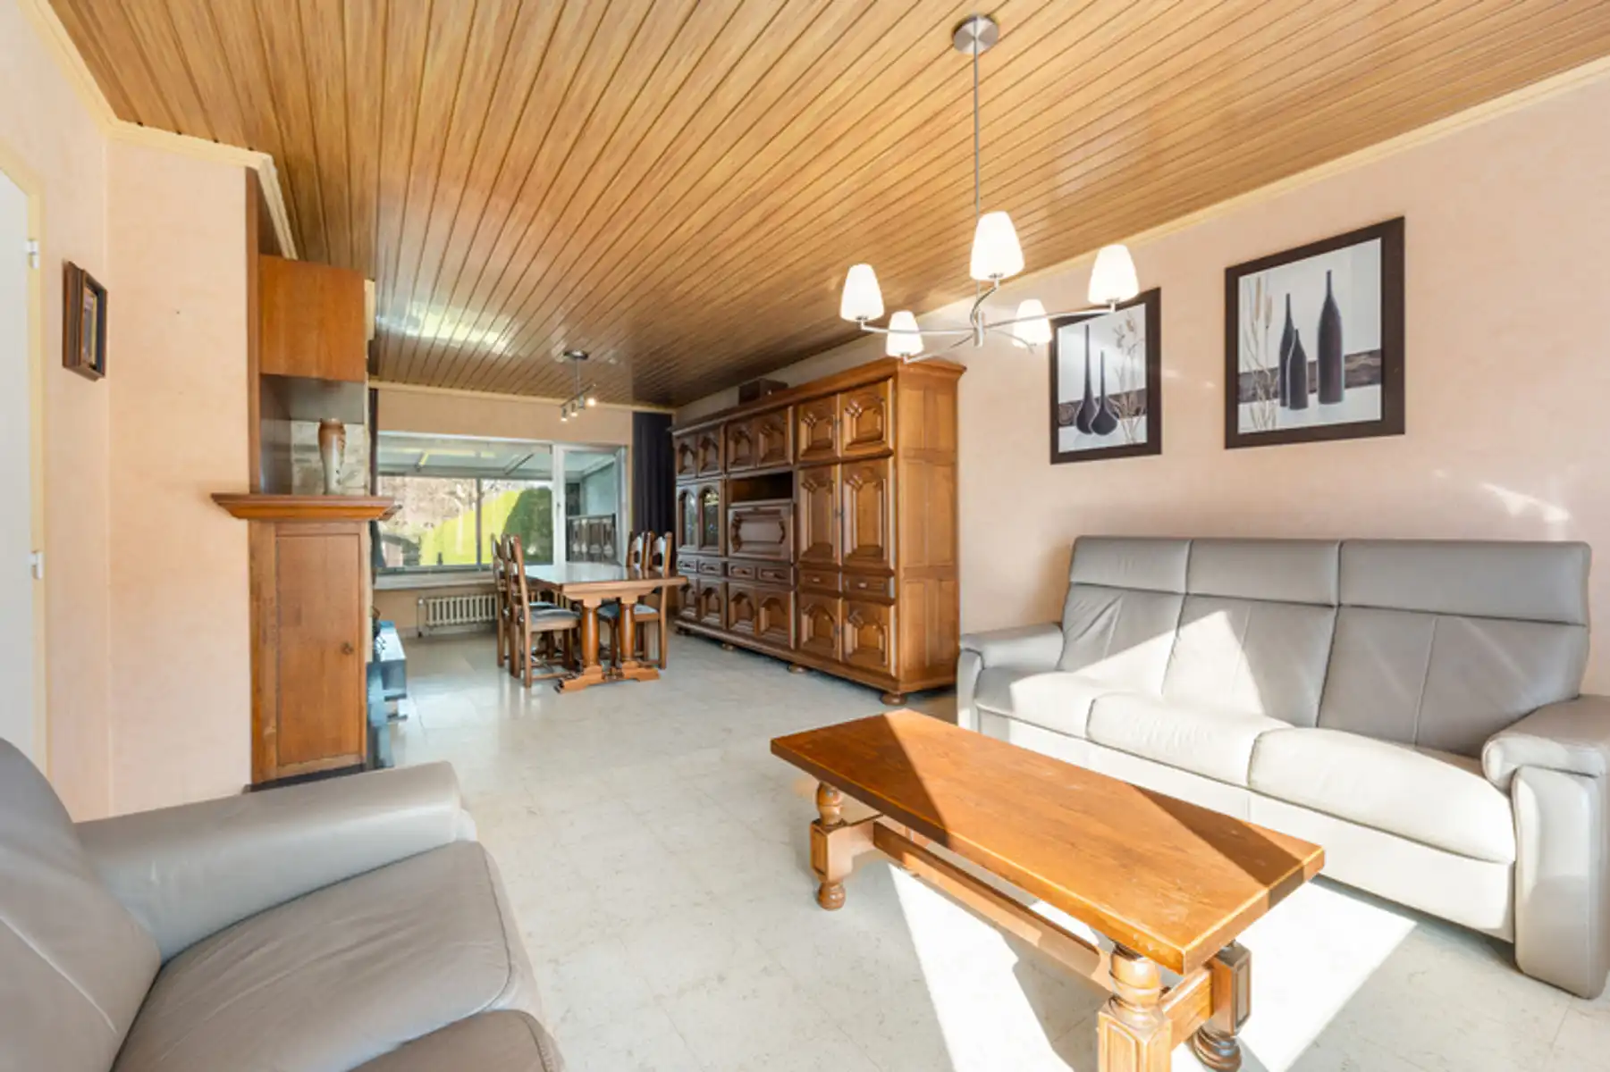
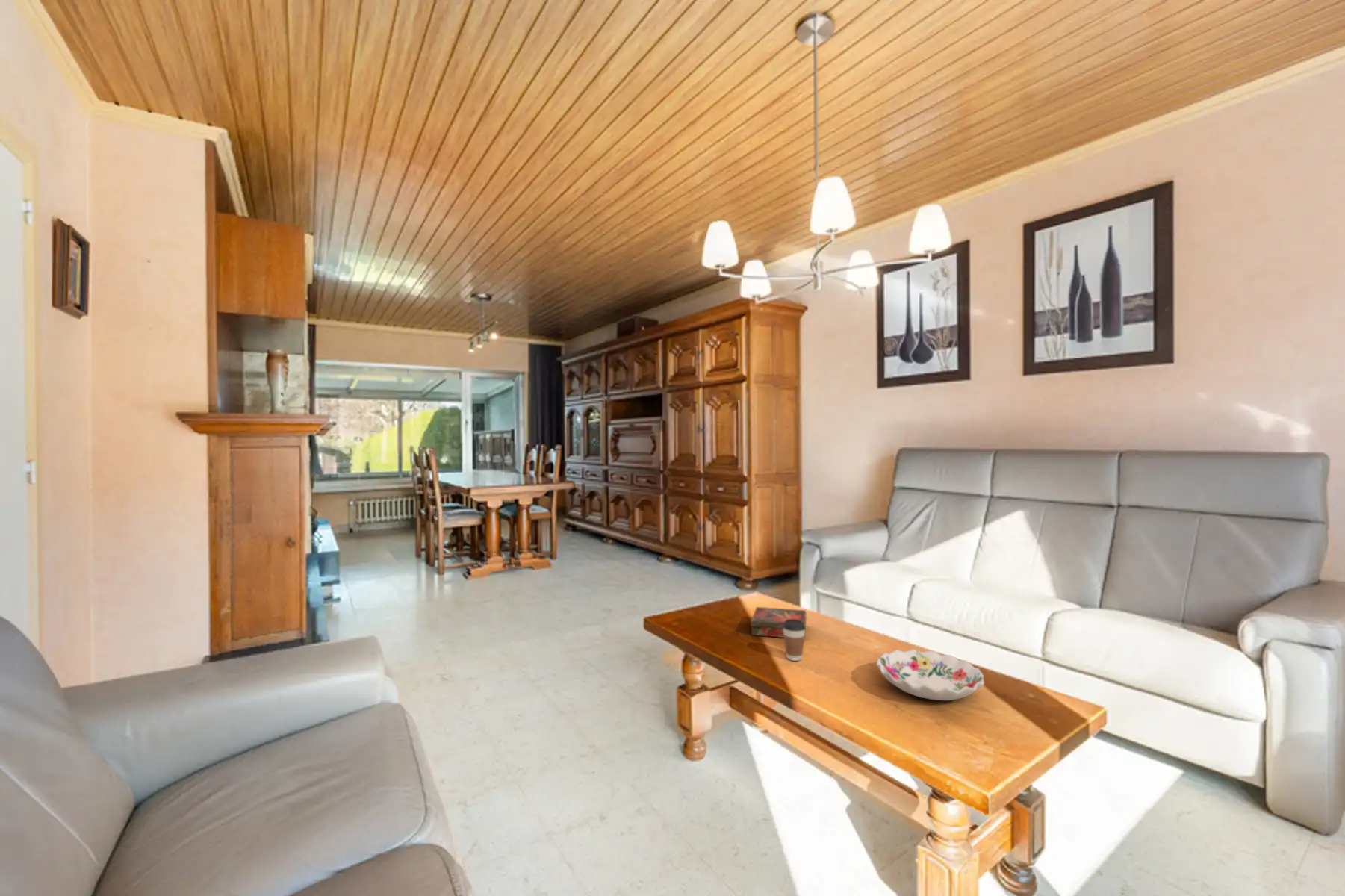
+ decorative bowl (928, 677)
+ book (779, 622)
+ coffee cup (794, 640)
